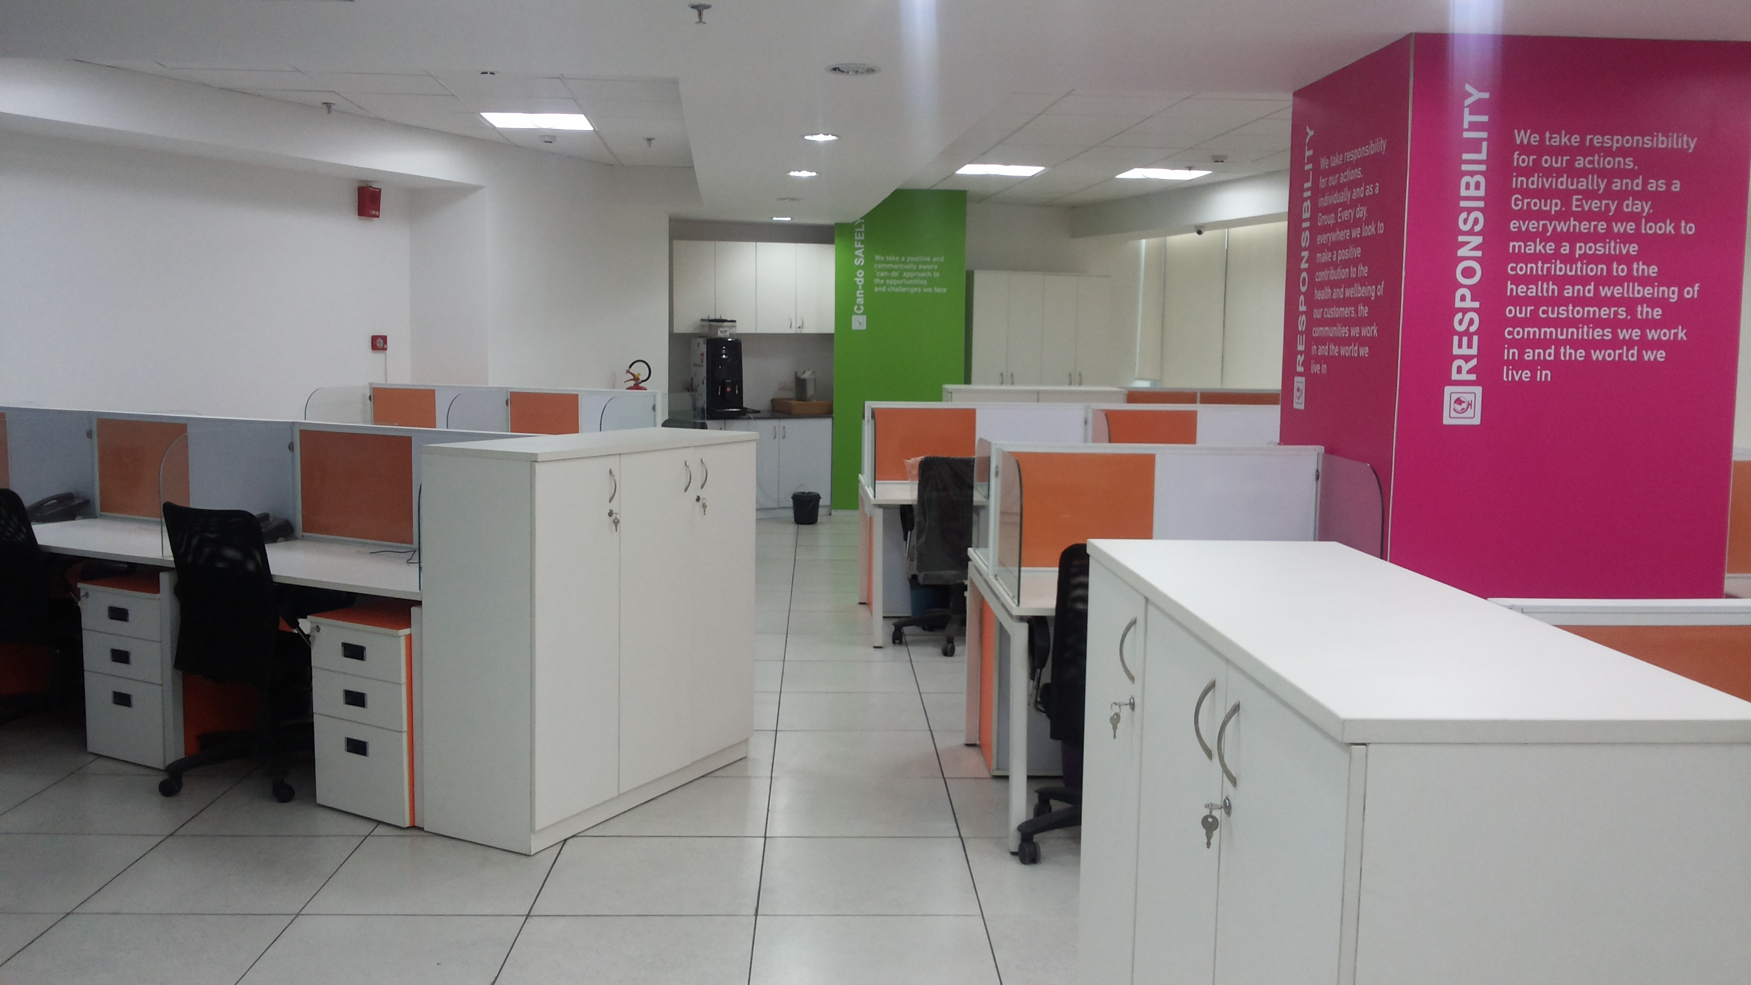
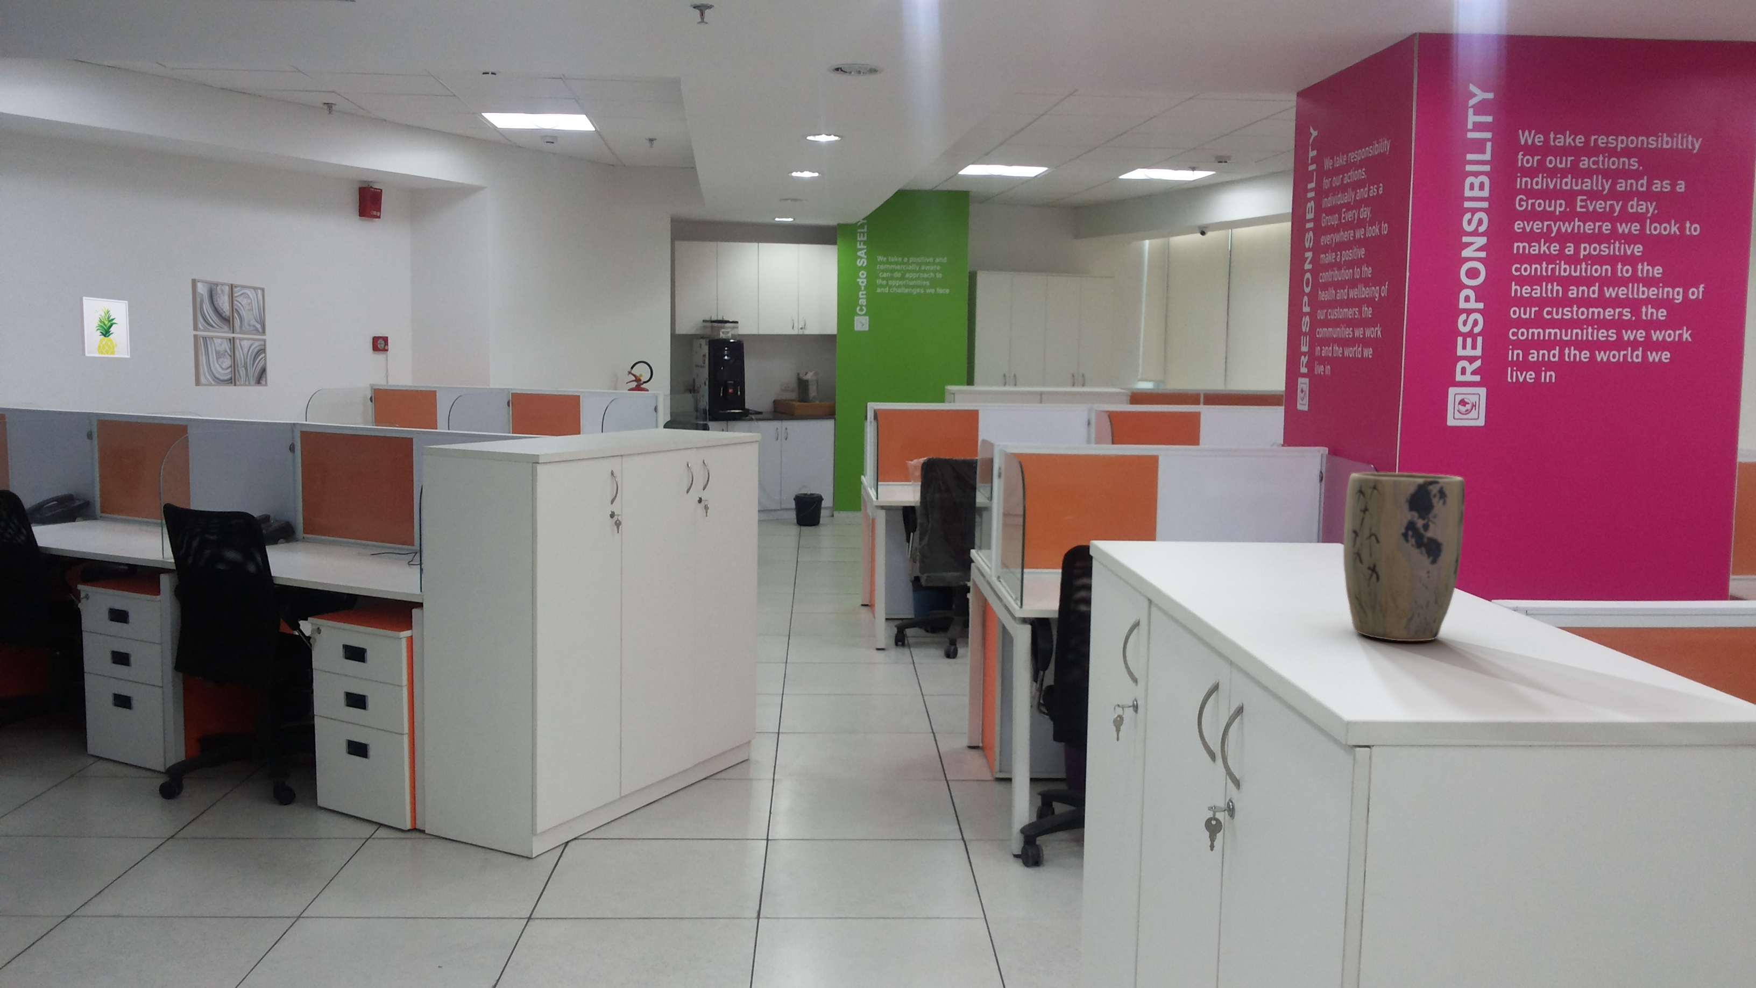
+ wall art (230, 337)
+ wall art (105, 328)
+ plant pot (1401, 555)
